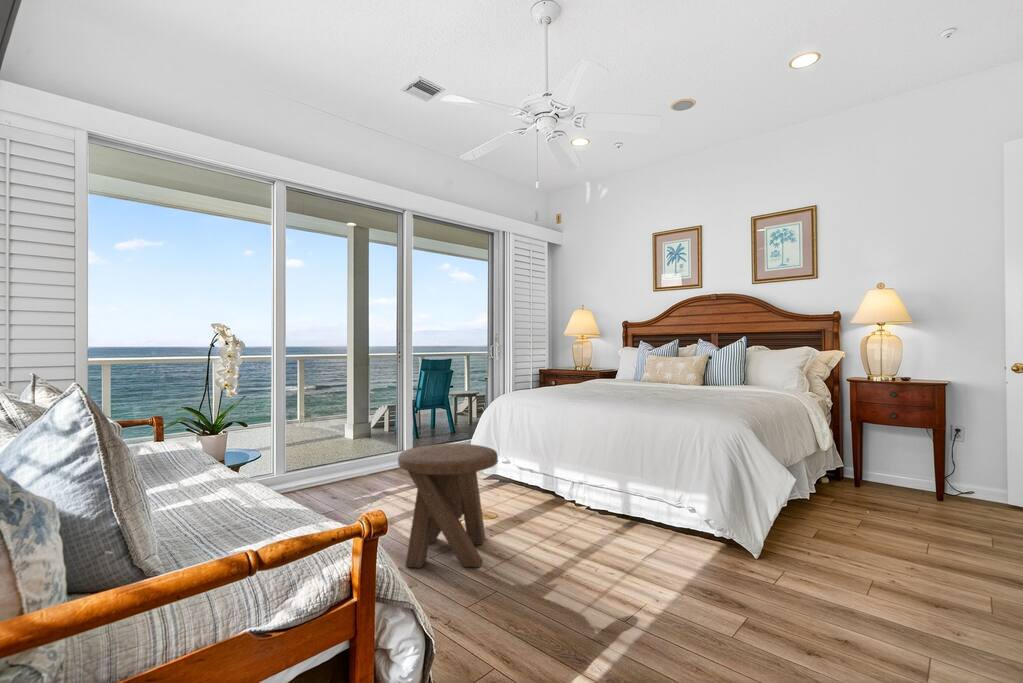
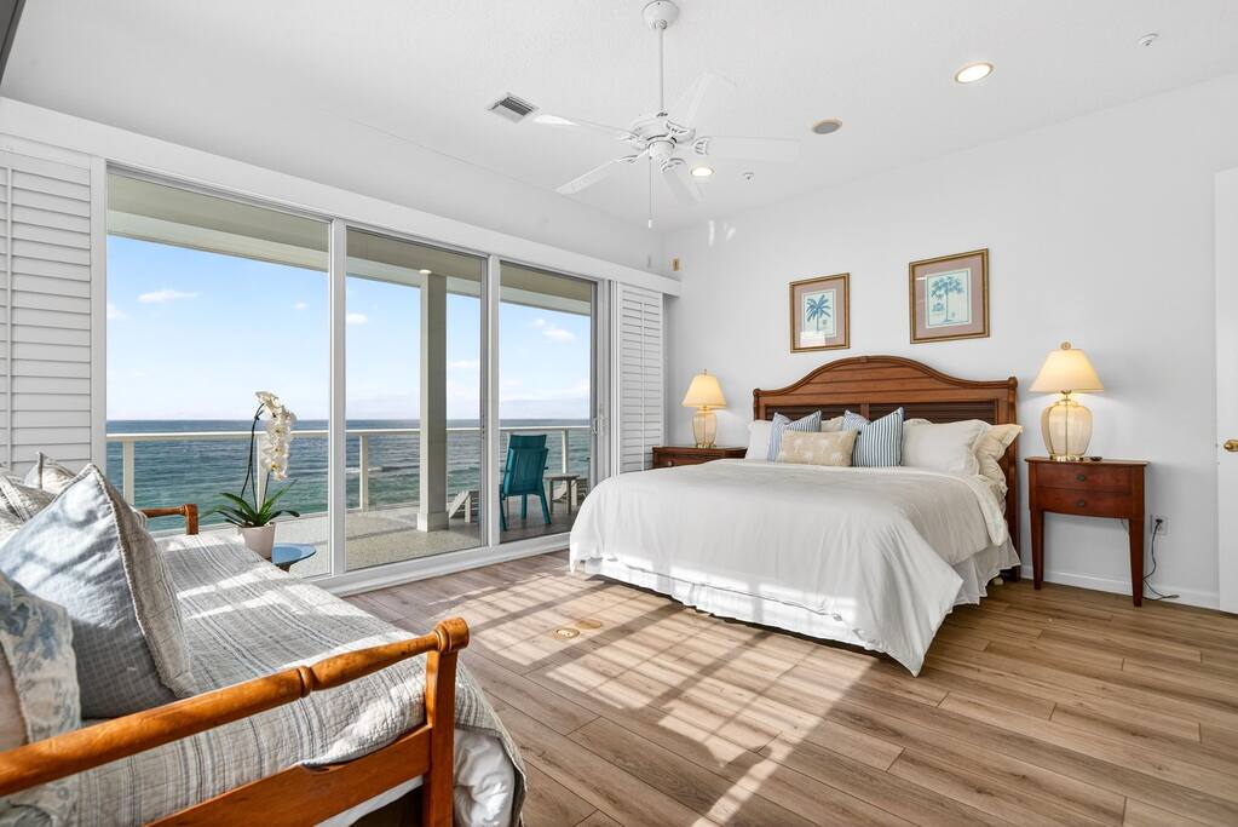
- music stool (448, 502)
